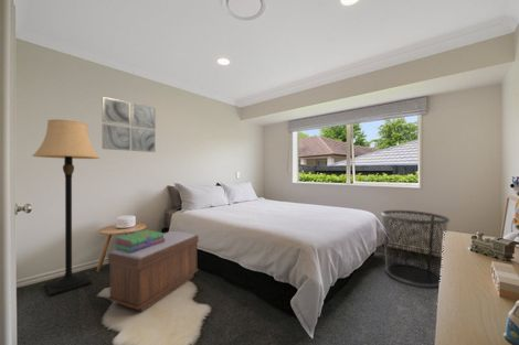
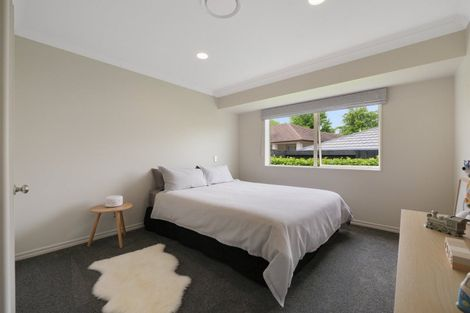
- waste bin (412, 245)
- wall art (131, 126)
- lamp (68, 203)
- bench (158, 263)
- stack of books (139, 239)
